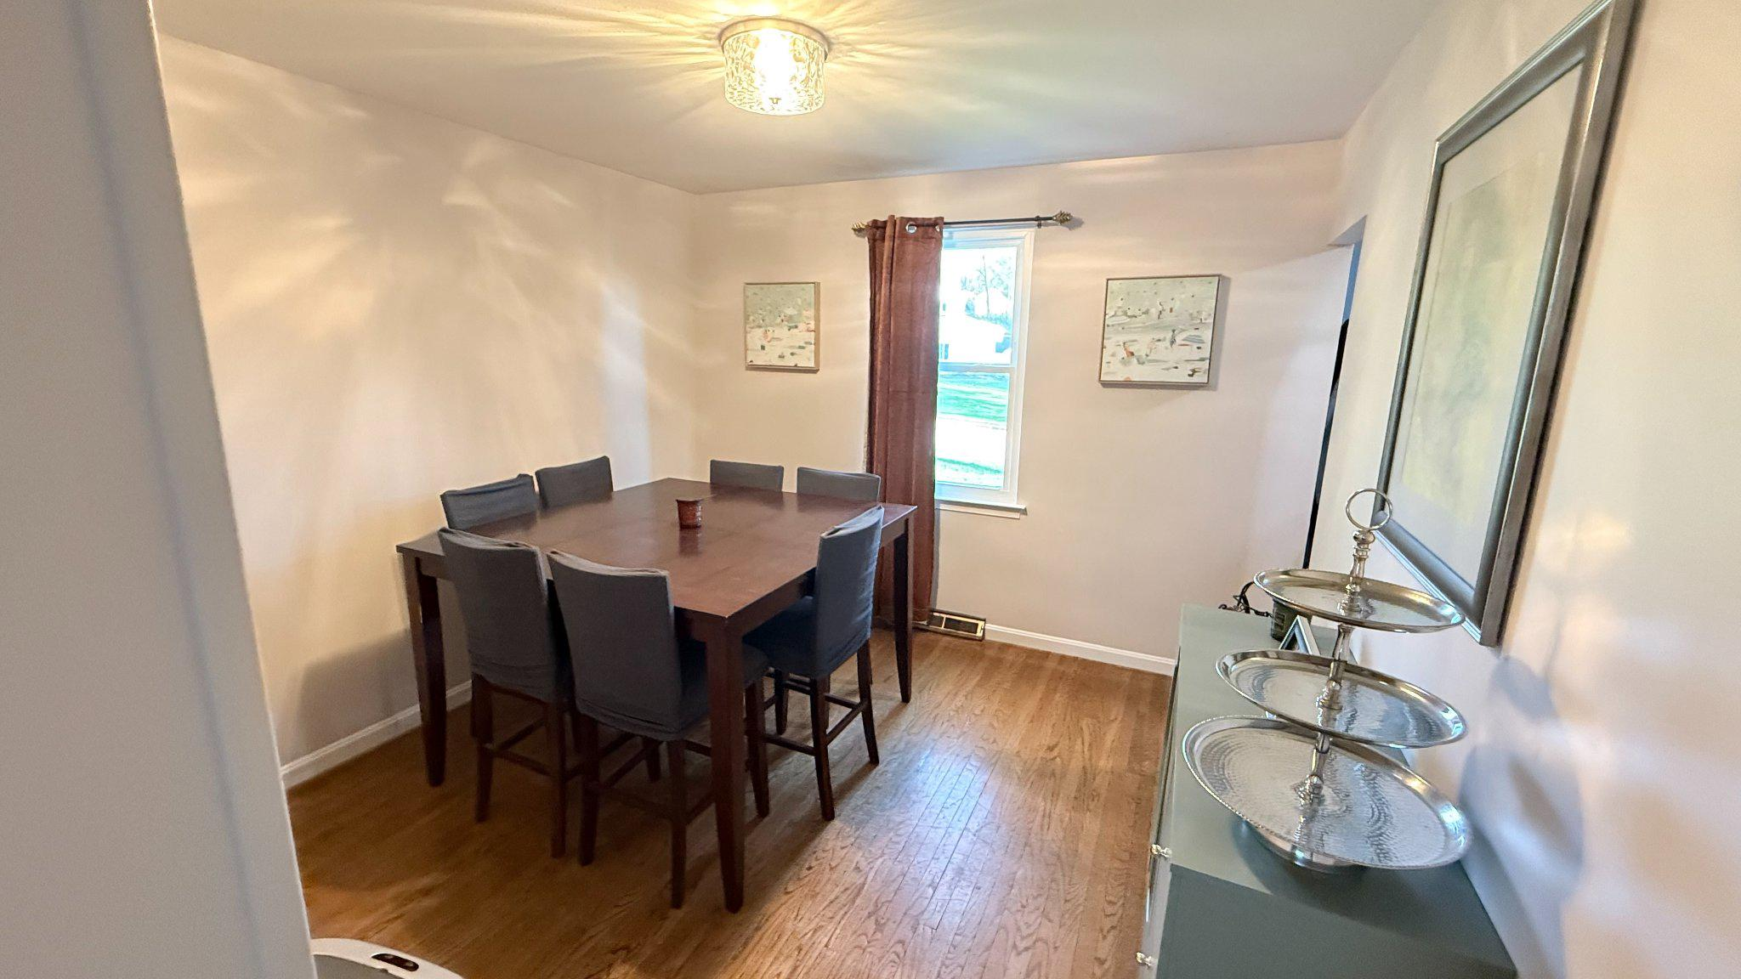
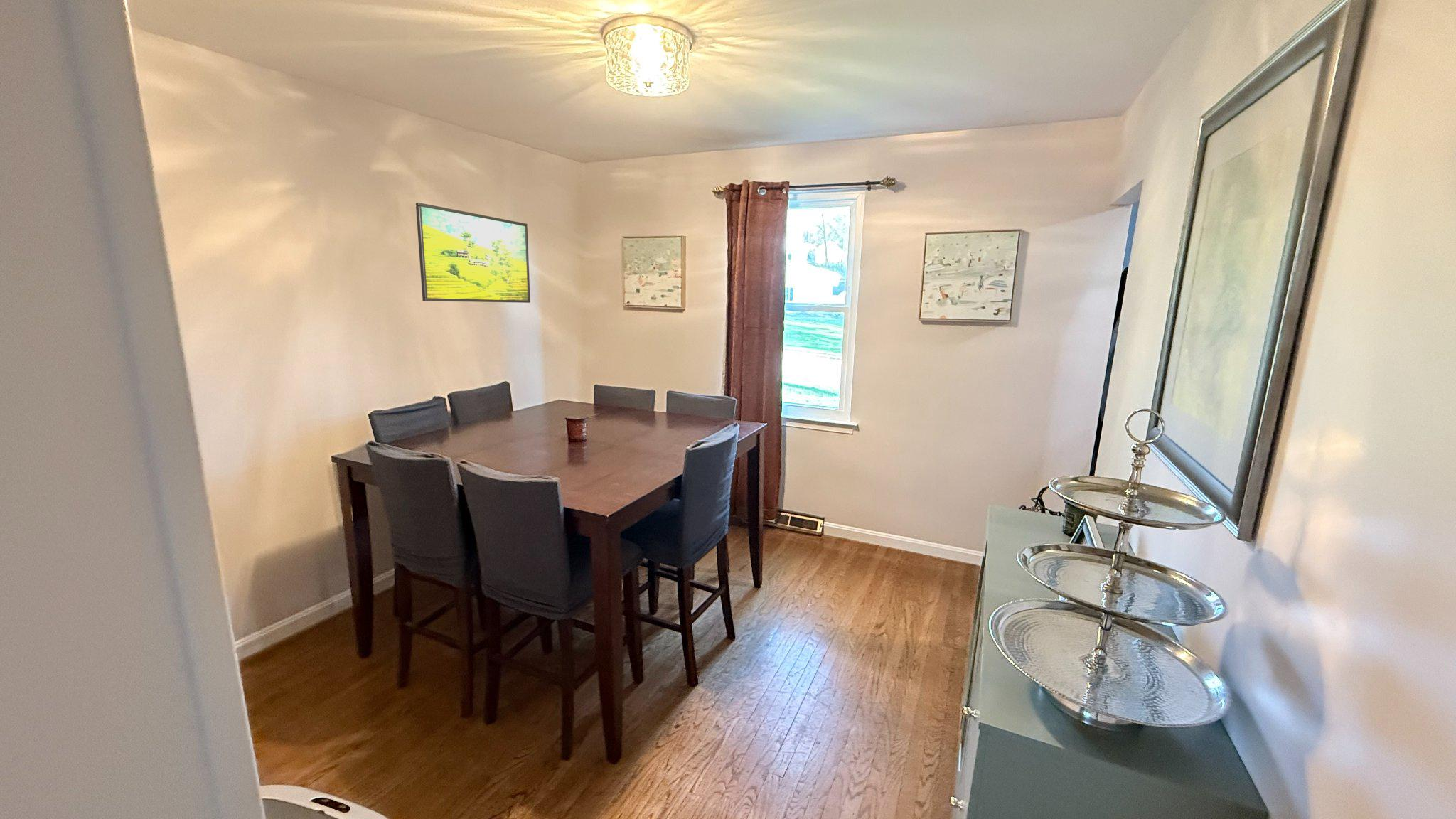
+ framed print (479, 258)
